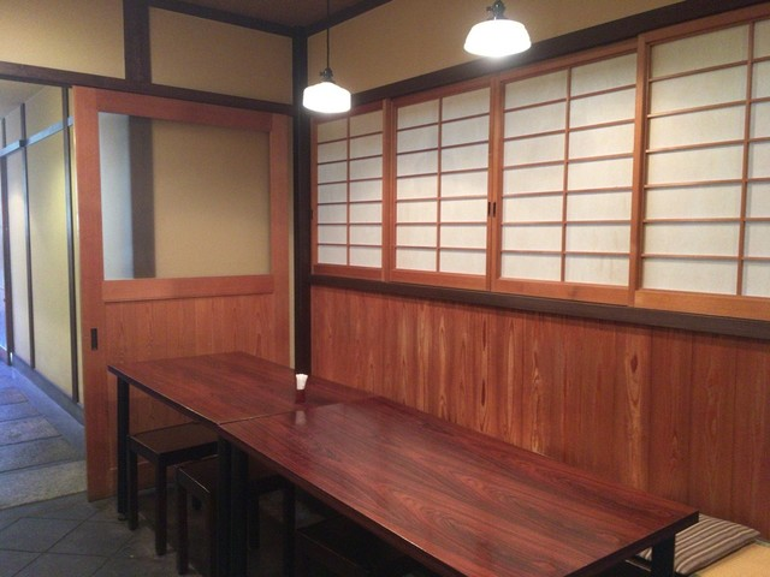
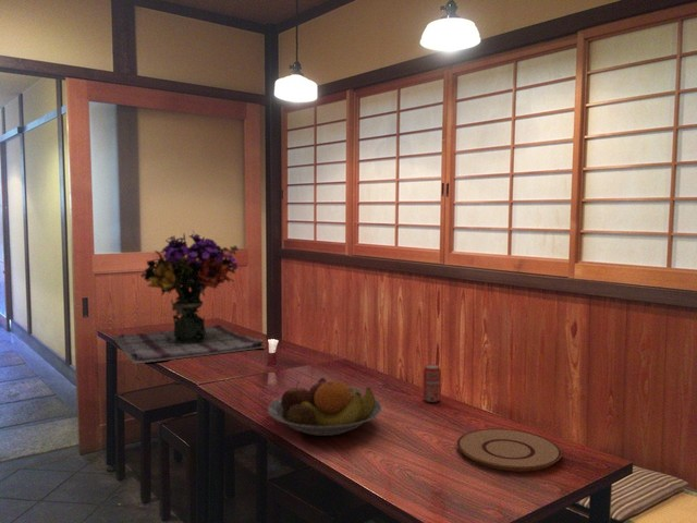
+ fruit bowl (325, 402)
+ beverage can (431, 382)
+ plate (508, 449)
+ flower arrangement (183, 287)
